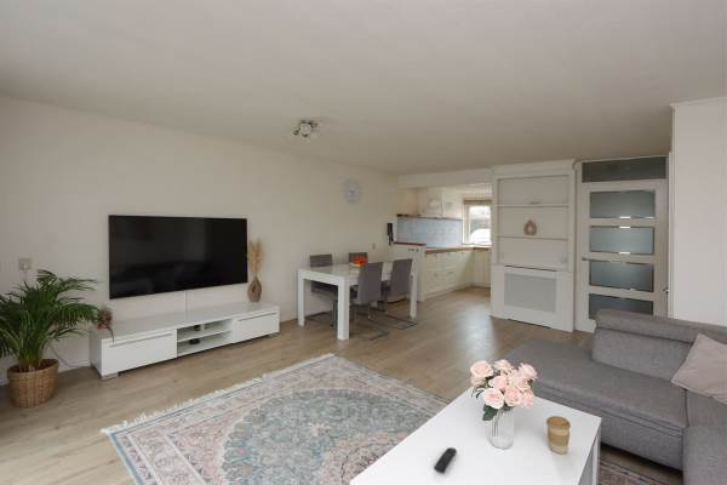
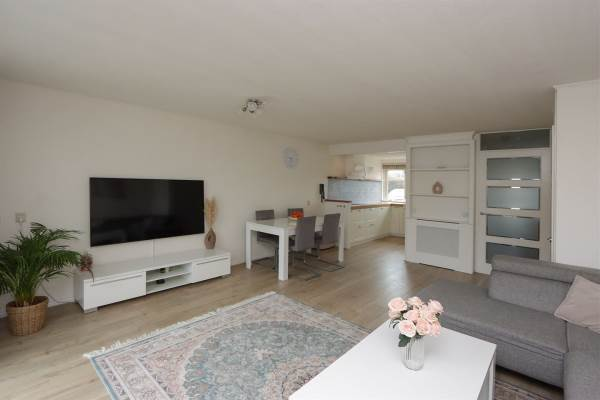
- remote control (446, 457)
- coffee cup (557, 433)
